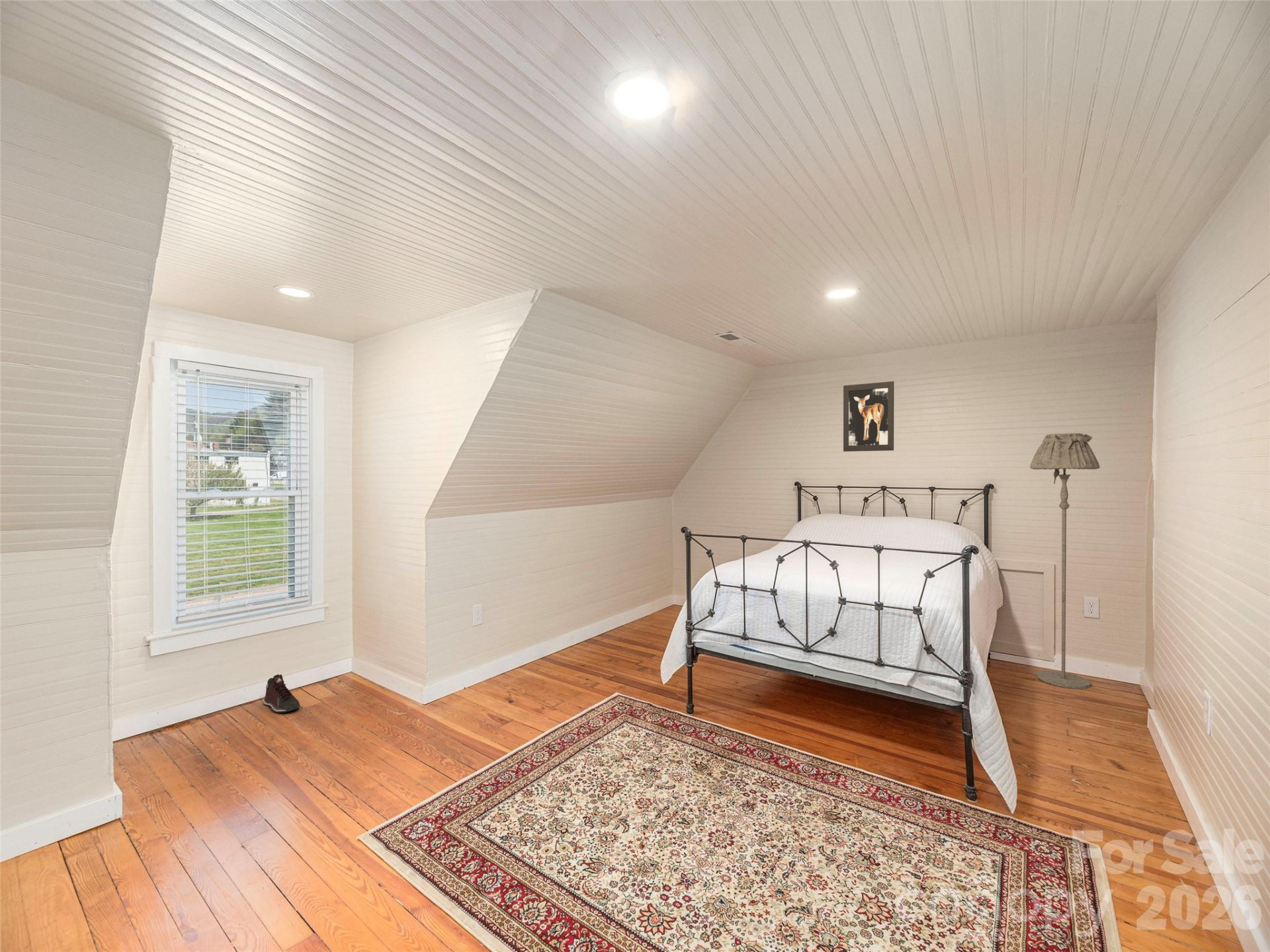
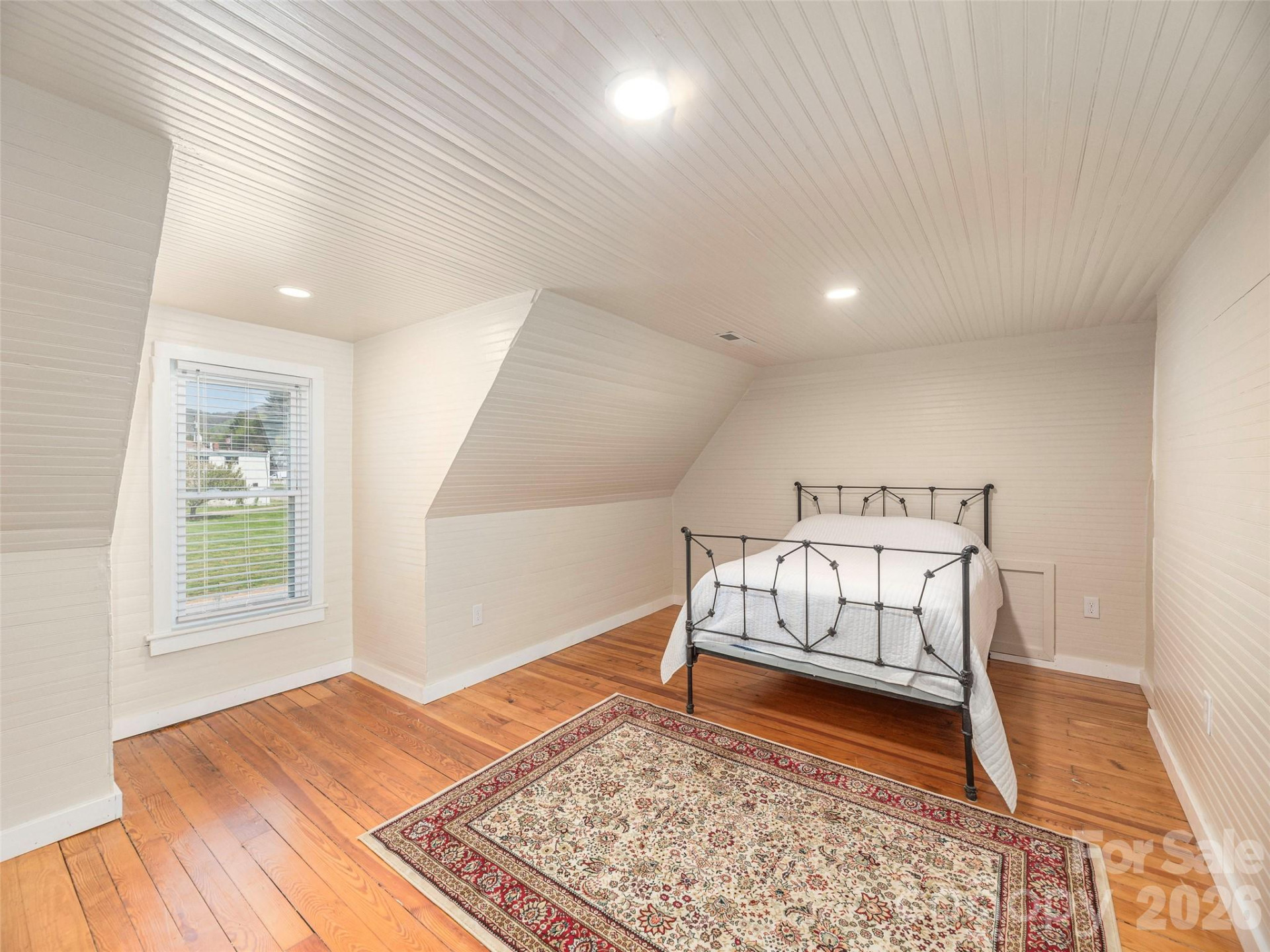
- wall art (868, 417)
- sneaker (280, 692)
- floor lamp (1063, 557)
